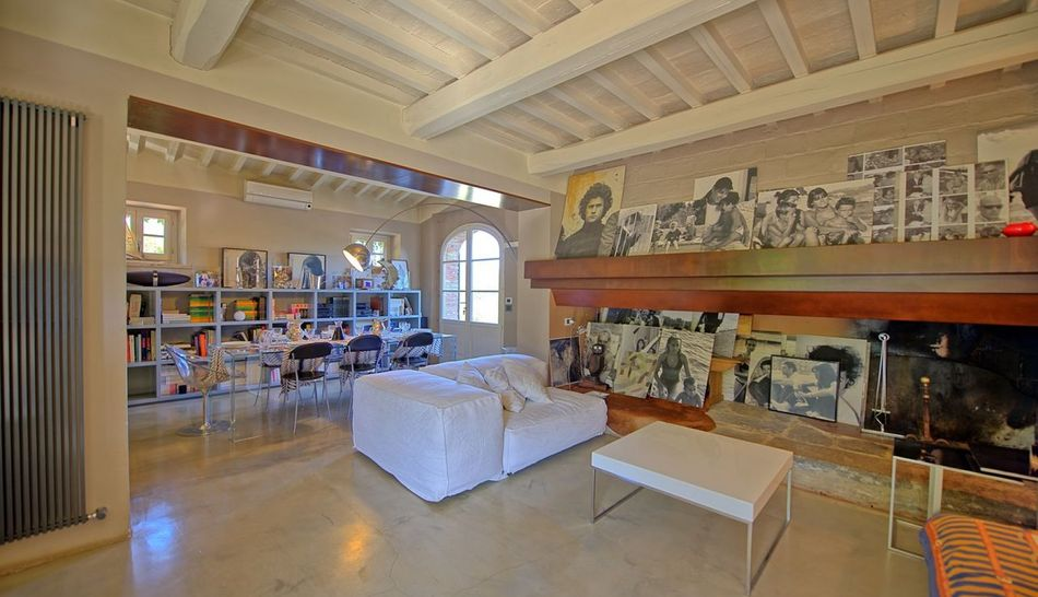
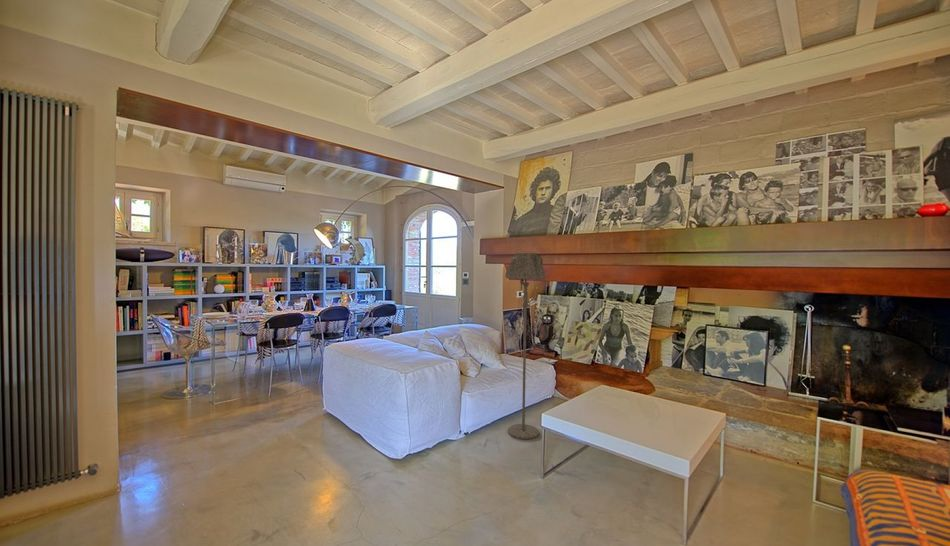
+ floor lamp (524, 343)
